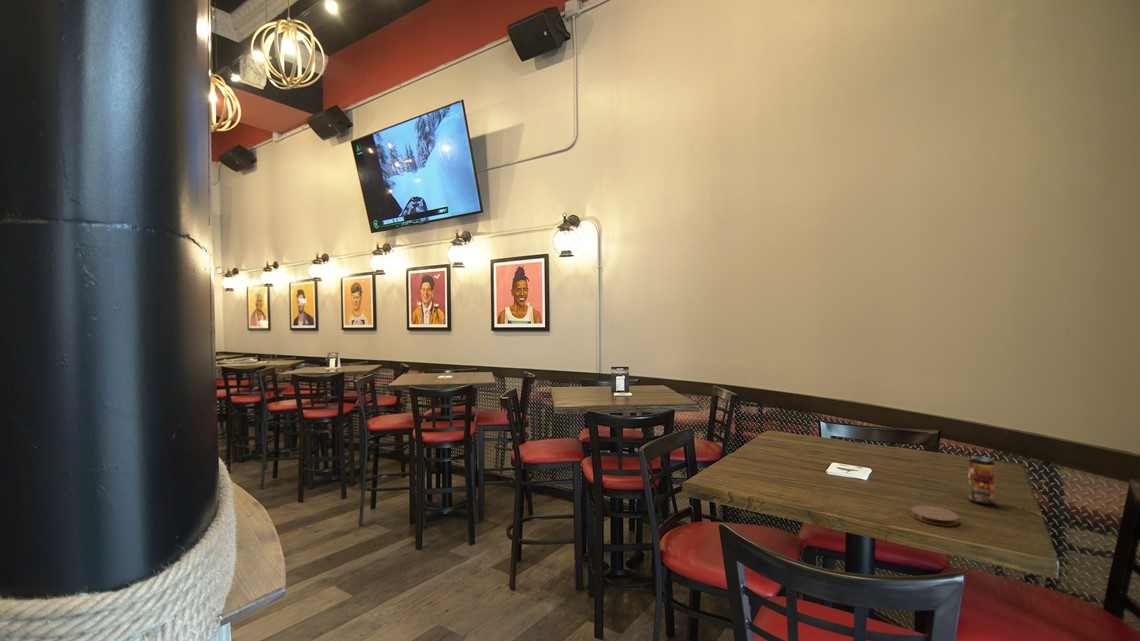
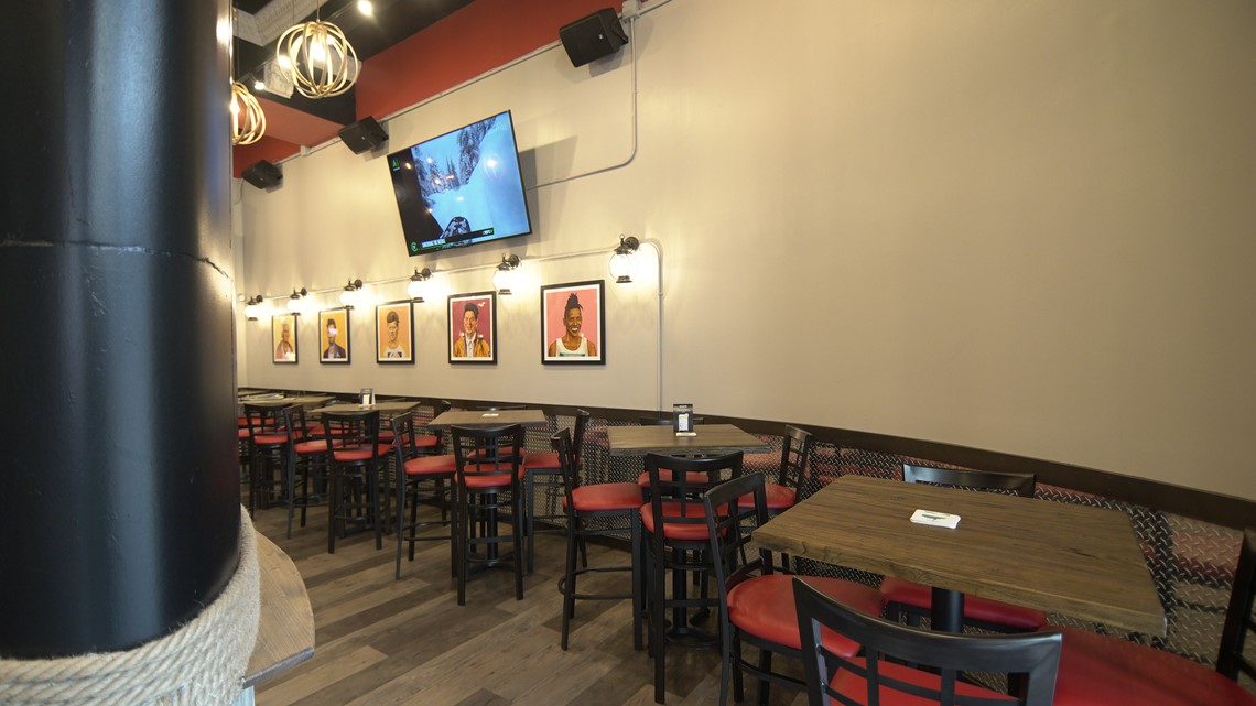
- coaster (934, 515)
- beverage can (981, 480)
